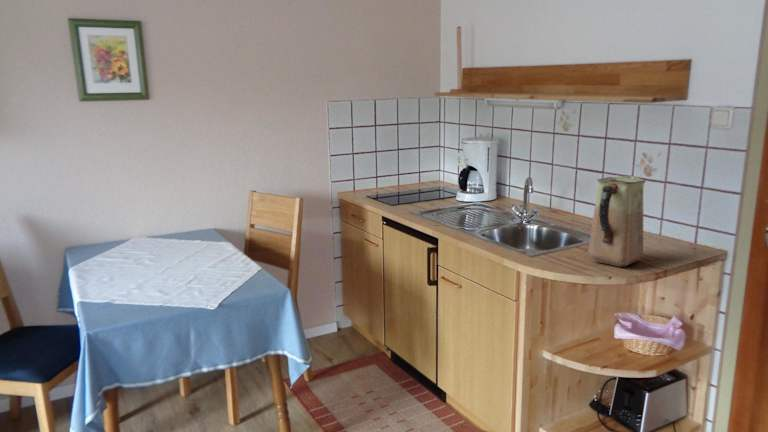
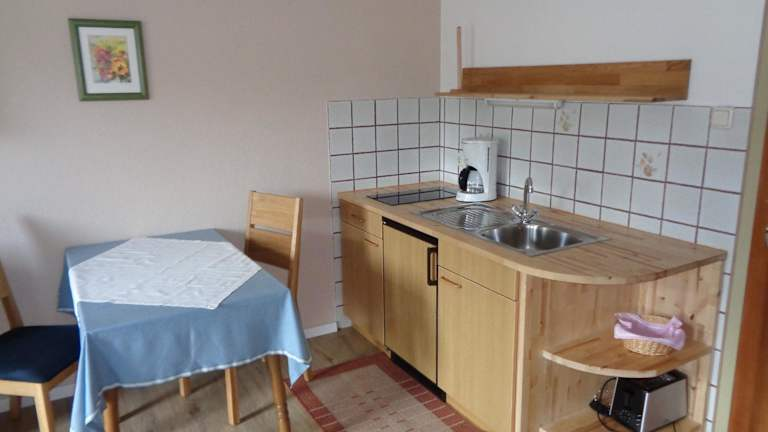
- vase (616, 221)
